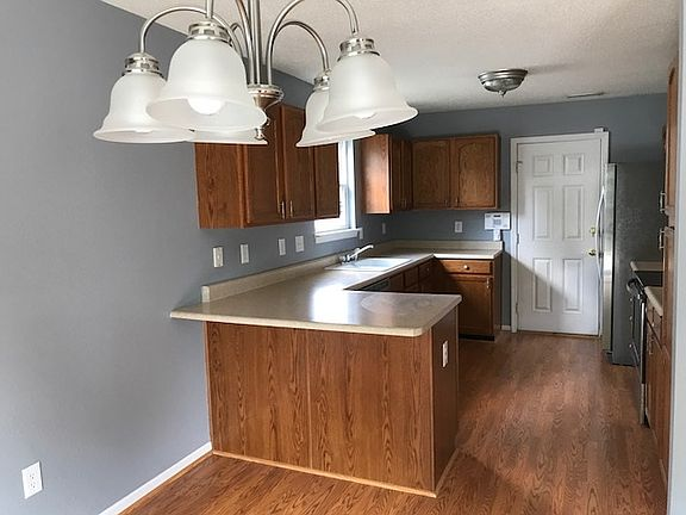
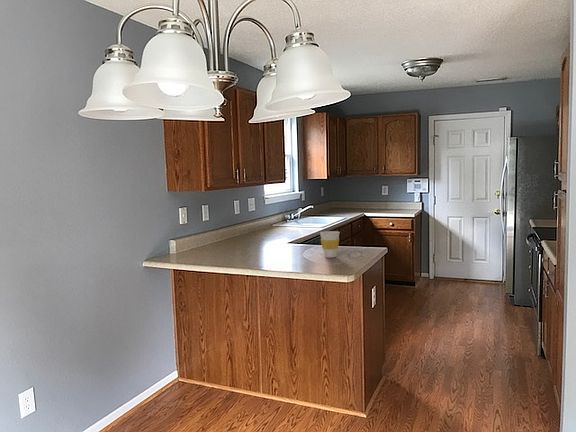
+ cup (330, 244)
